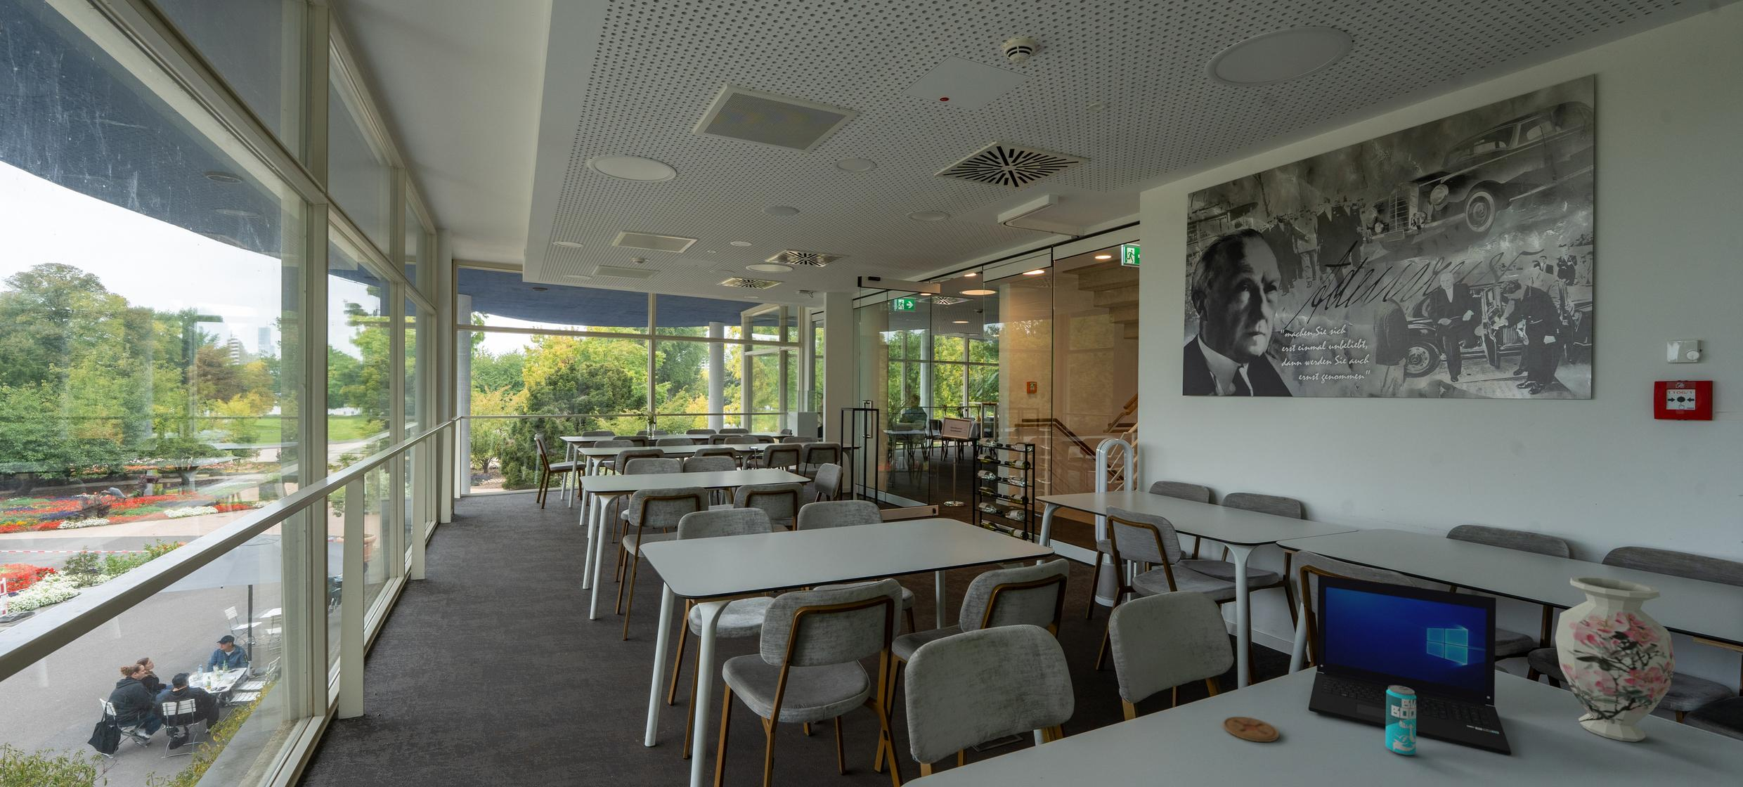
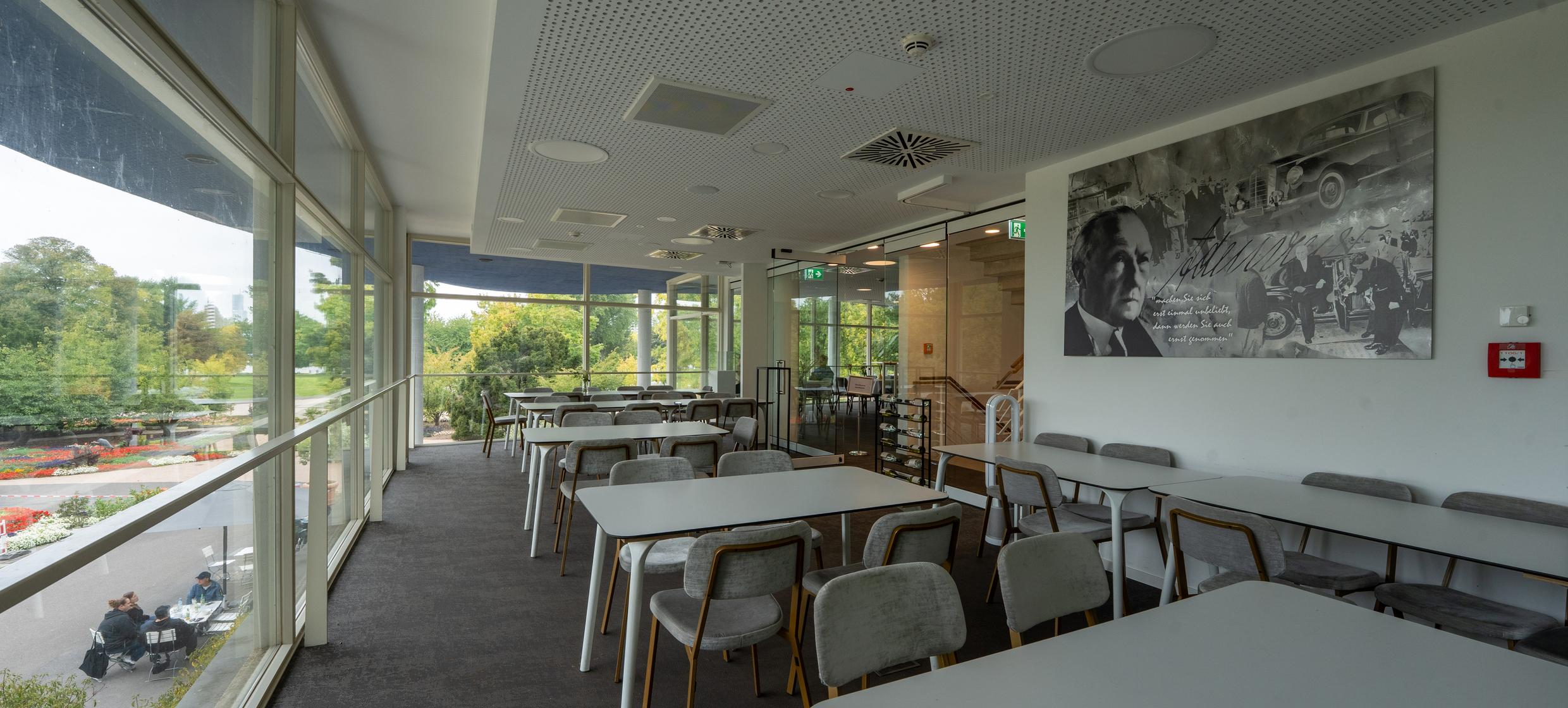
- beverage can (1401, 719)
- coaster (1251, 729)
- laptop (1402, 655)
- vase (1612, 658)
